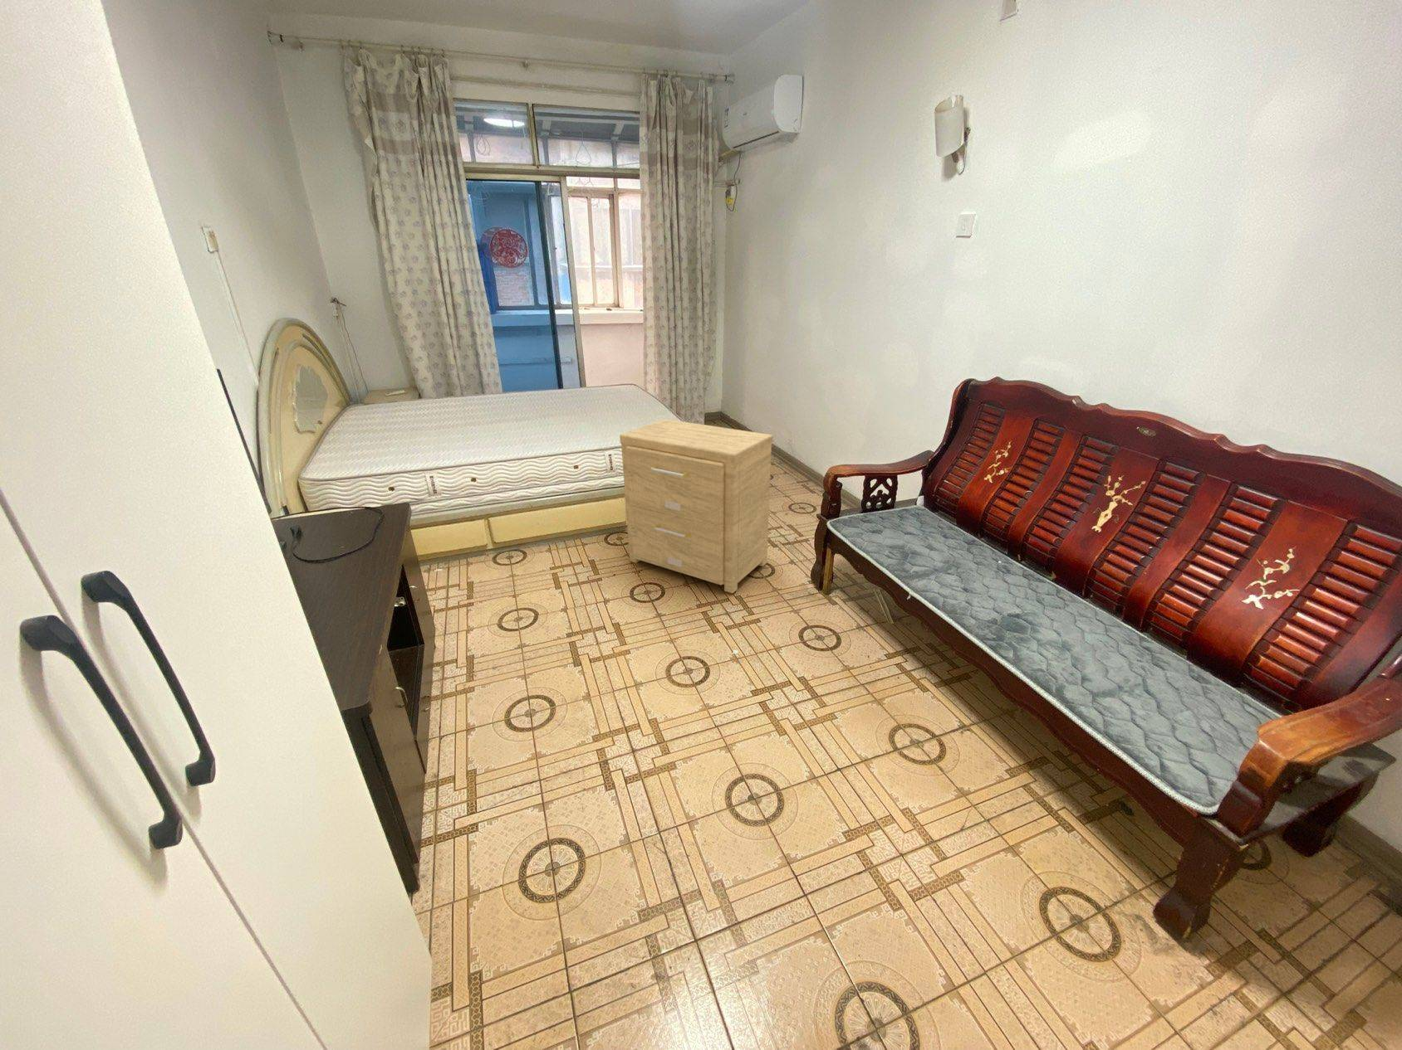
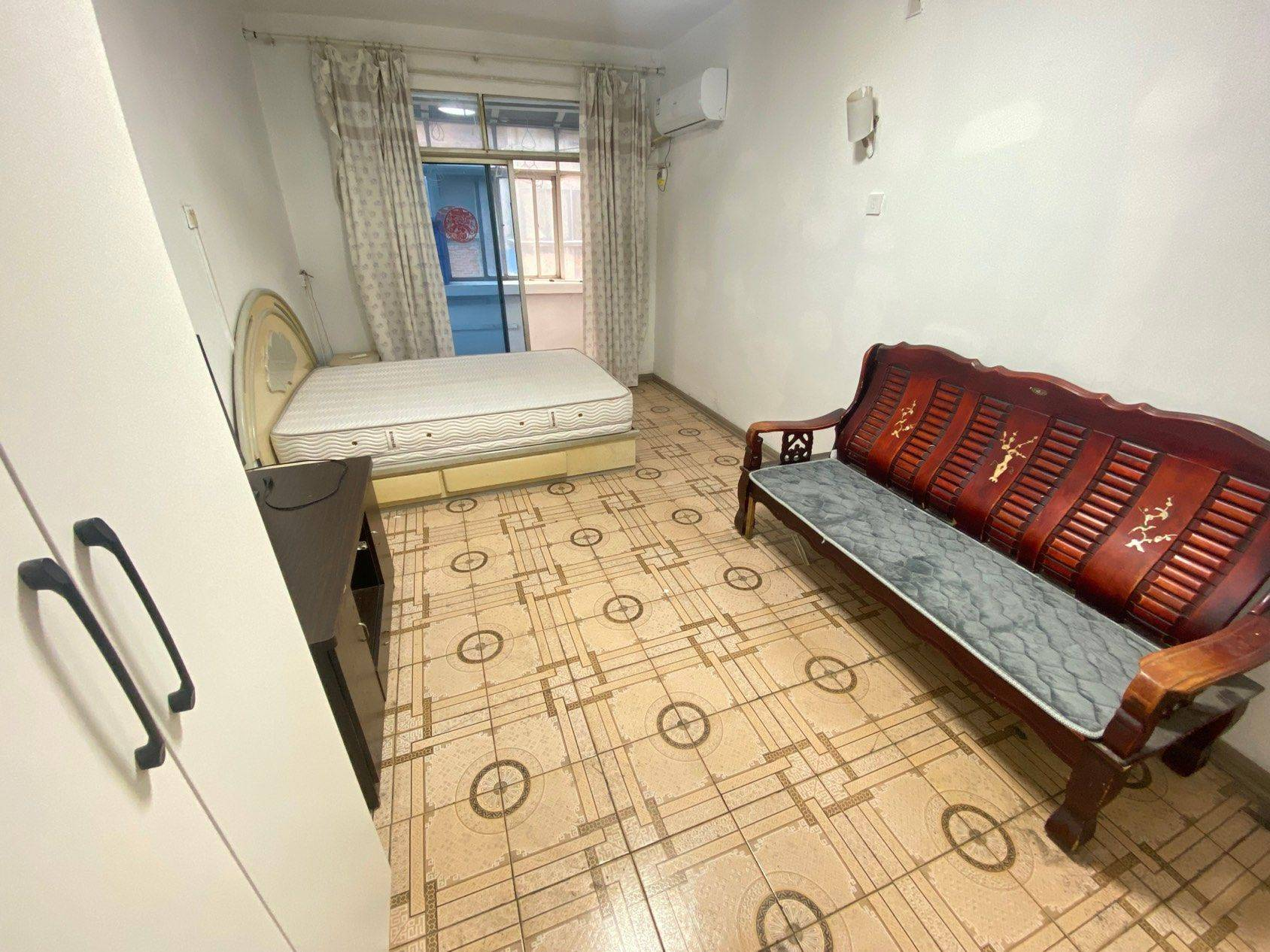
- side table (693, 503)
